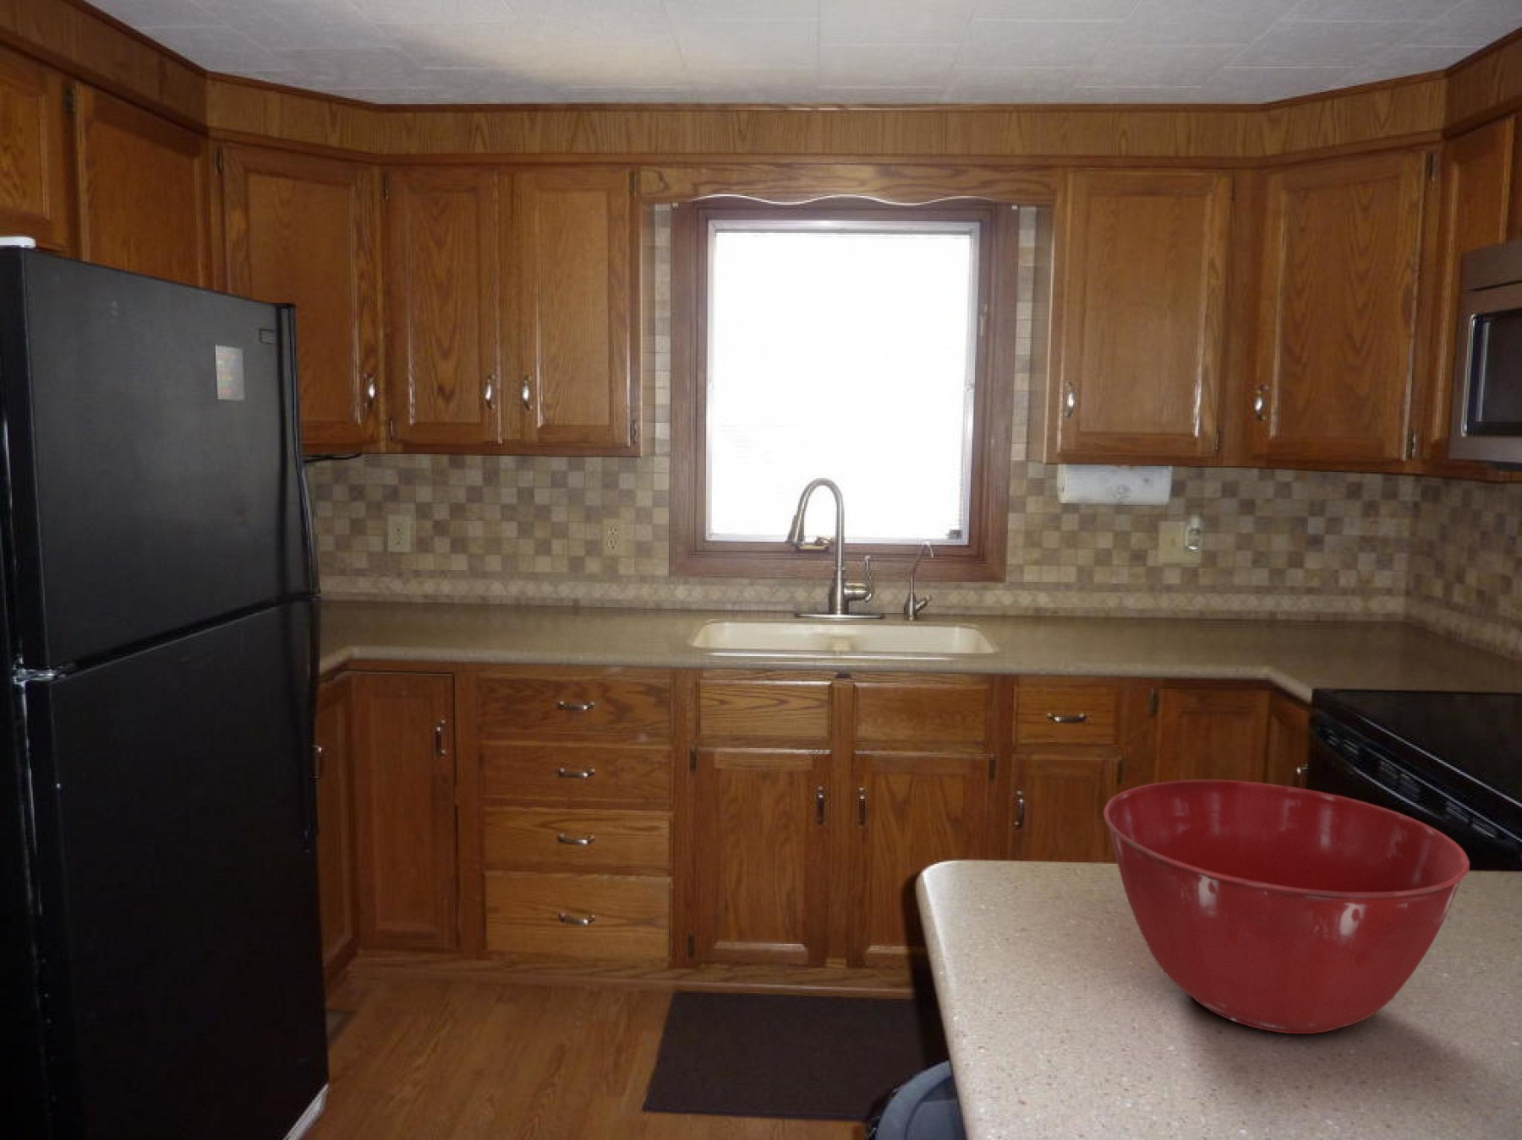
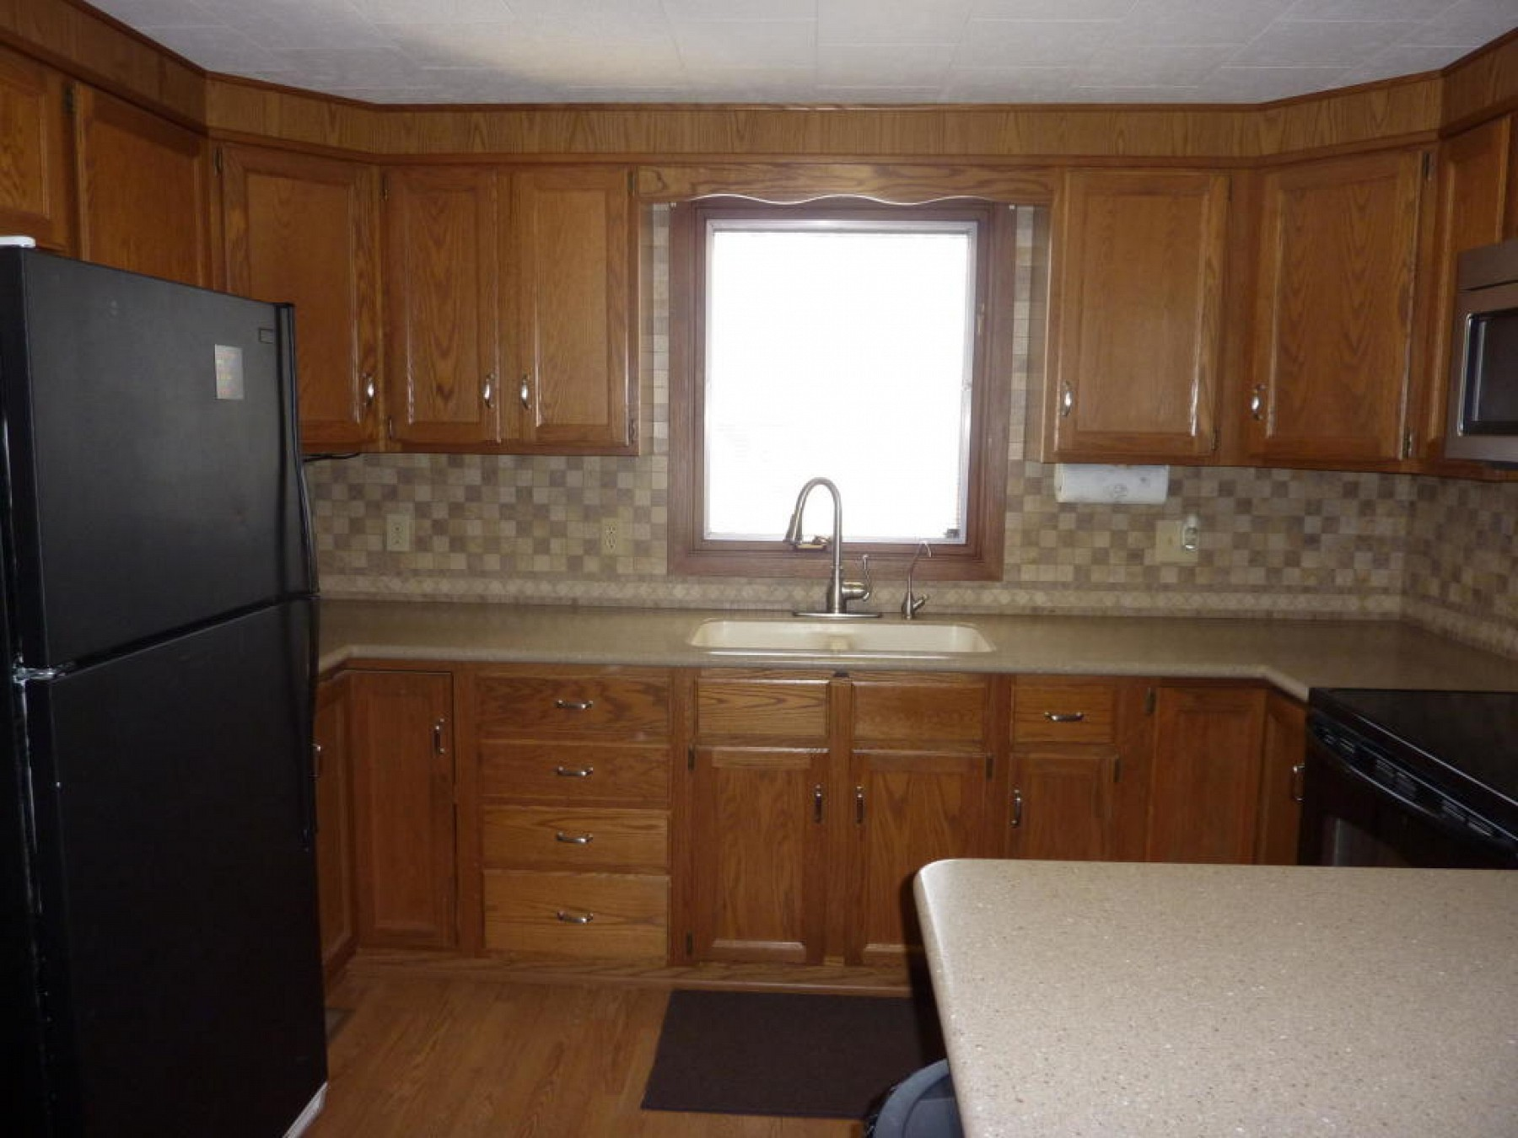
- mixing bowl (1270, 912)
